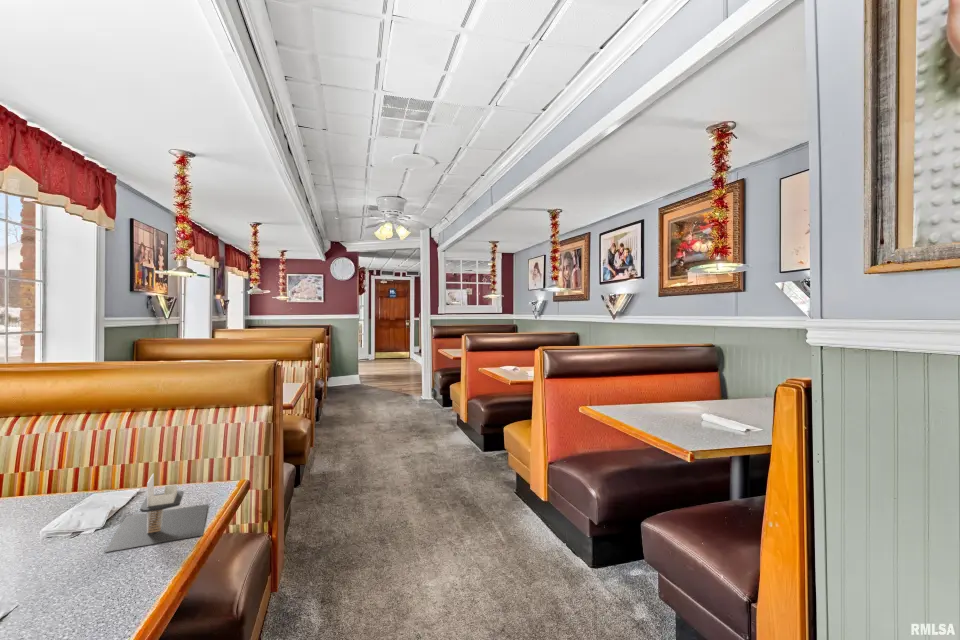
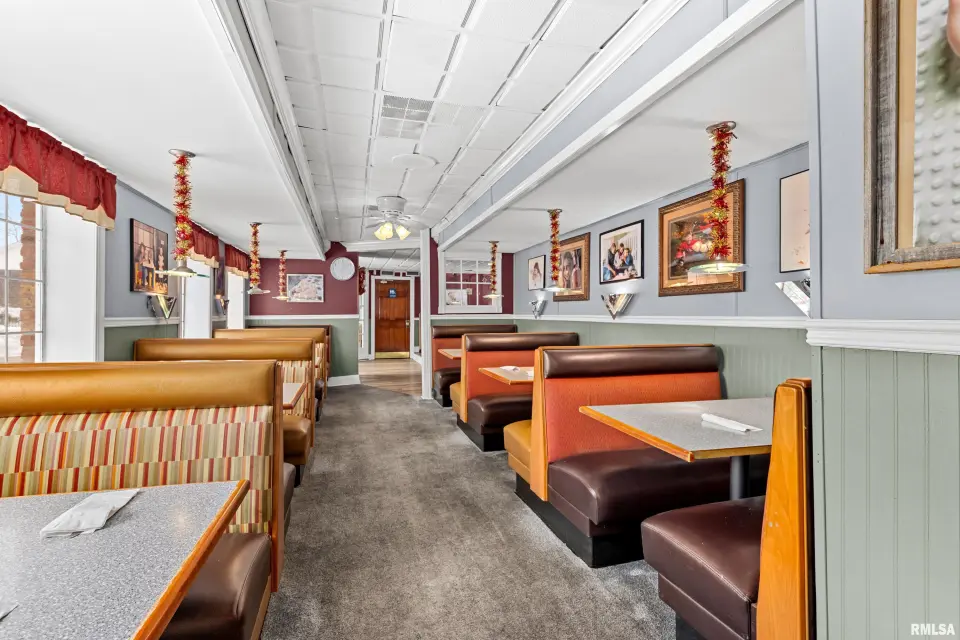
- napkin holder (162, 501)
